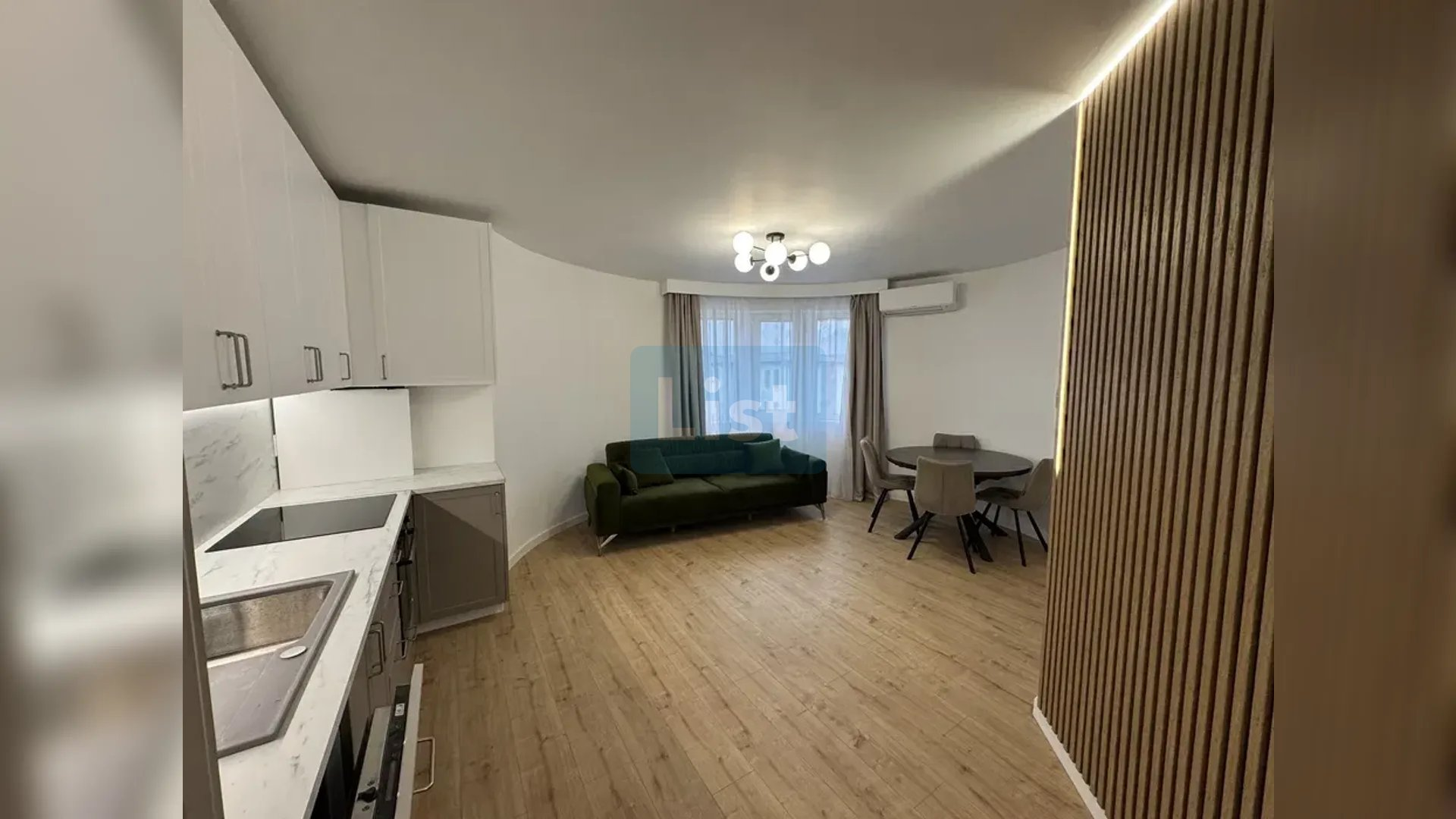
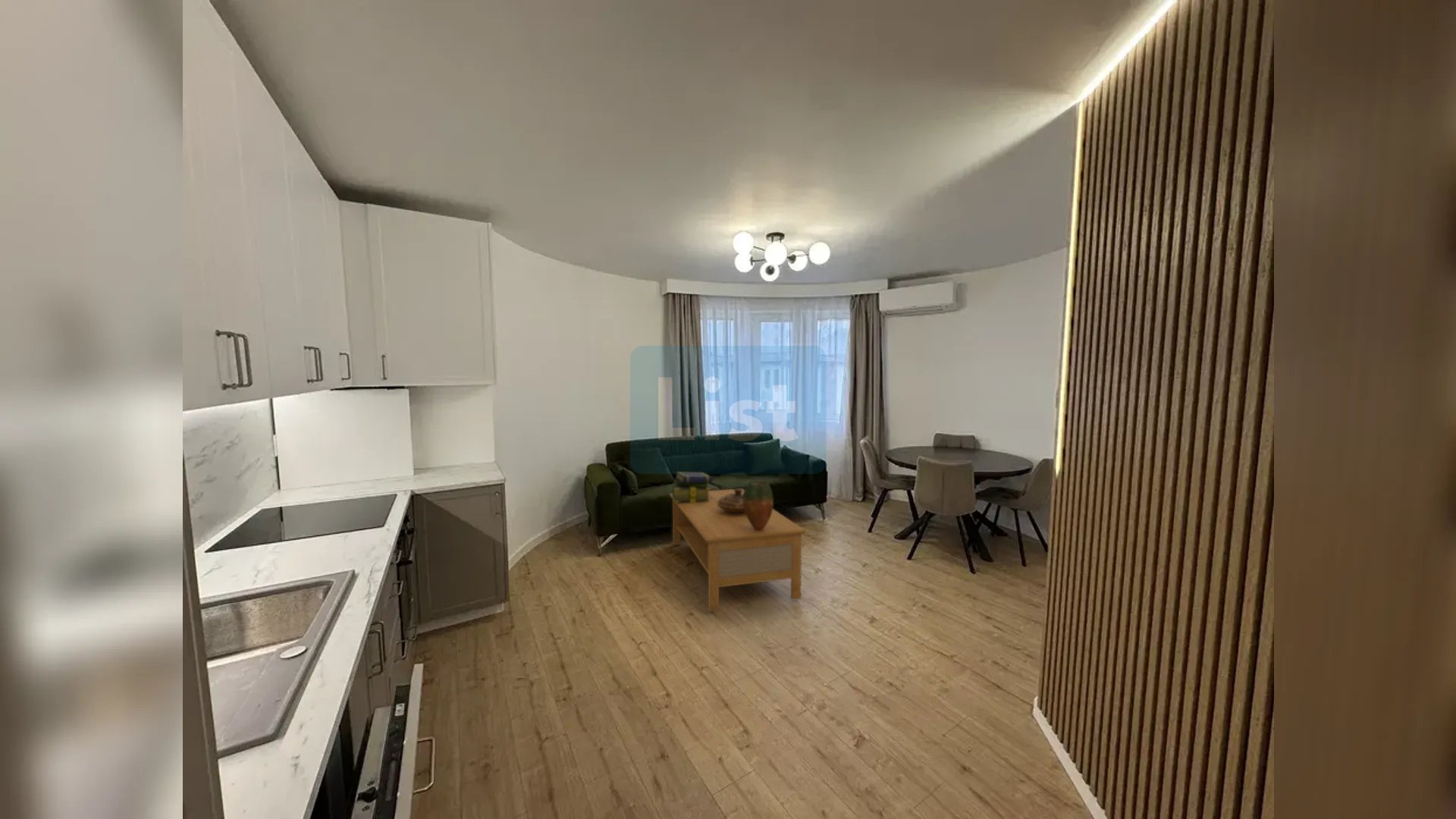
+ decorative bowl (736, 500)
+ vase (758, 505)
+ stack of books (692, 485)
+ coffee table (728, 539)
